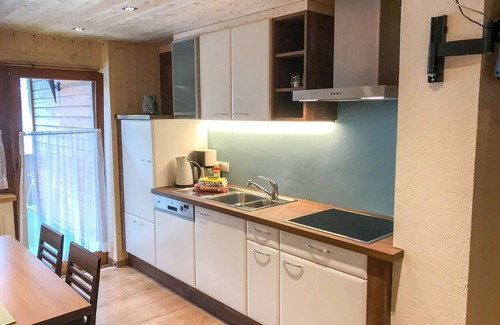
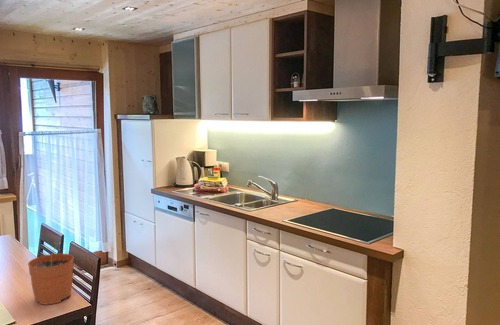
+ plant pot (51, 269)
